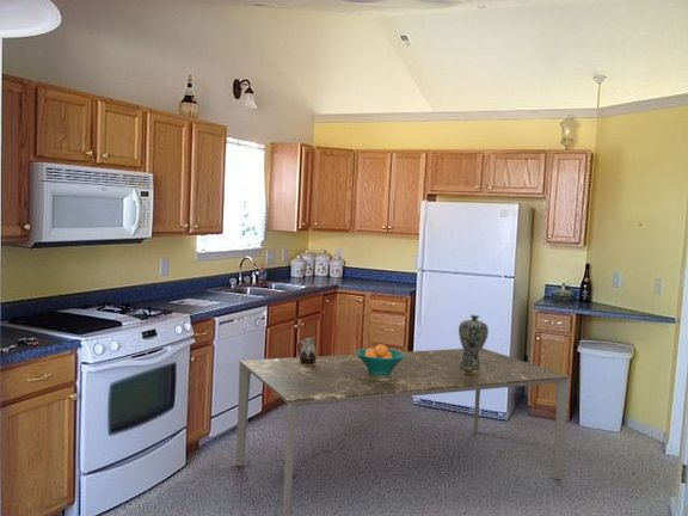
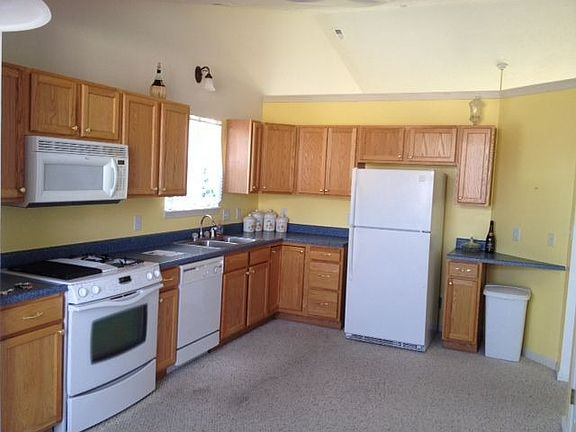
- vase (472, 340)
- pitcher (307, 349)
- fruit bowl (380, 357)
- dining table (397, 397)
